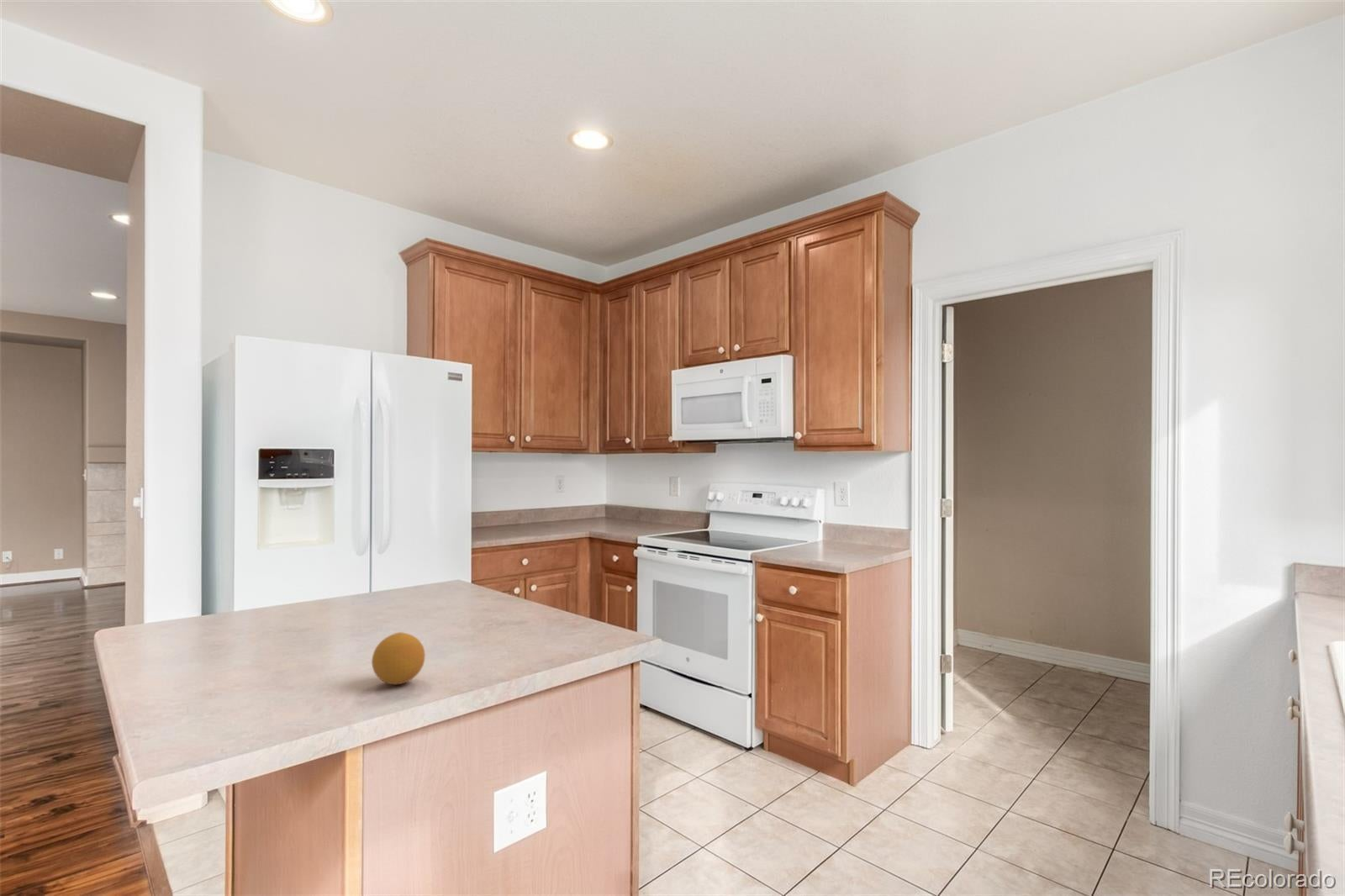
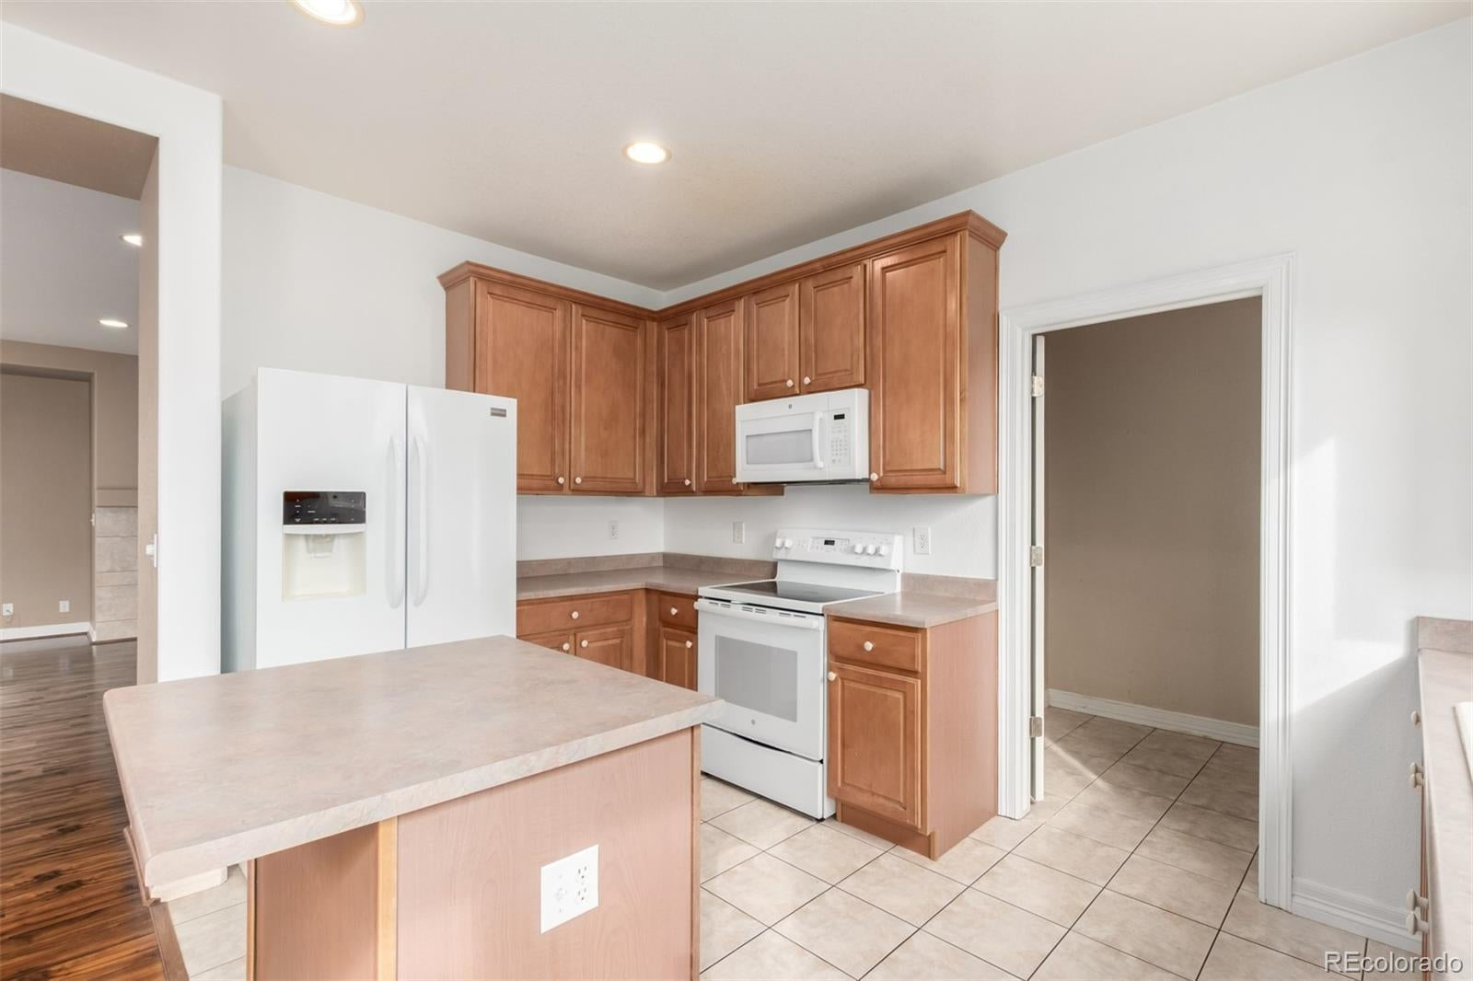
- fruit (398, 657)
